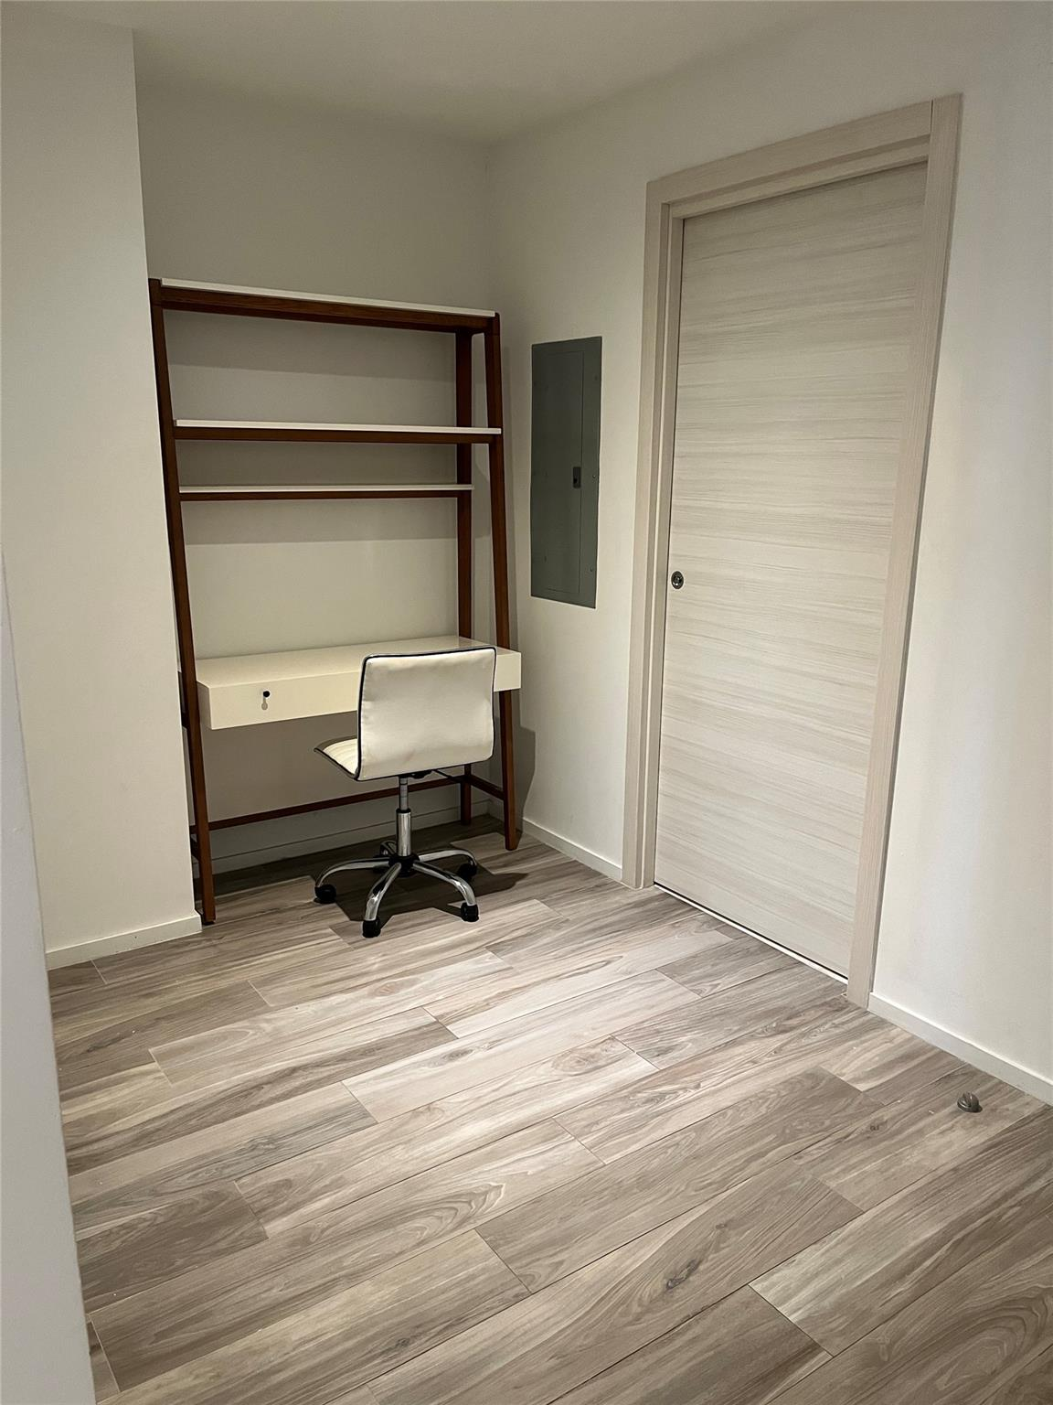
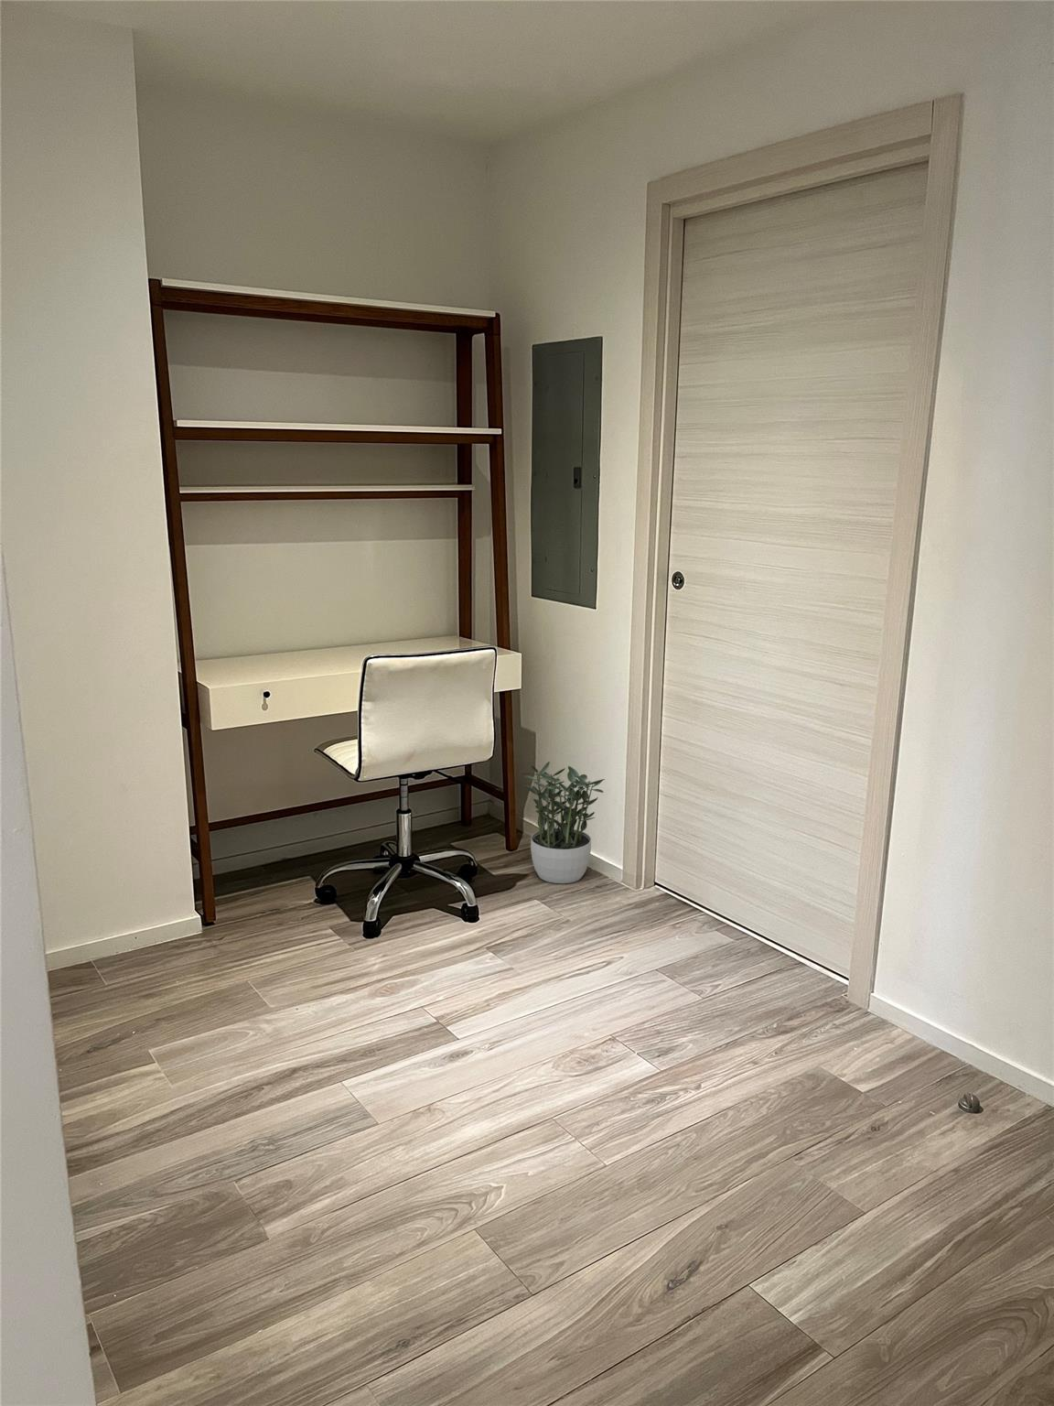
+ potted plant (561, 817)
